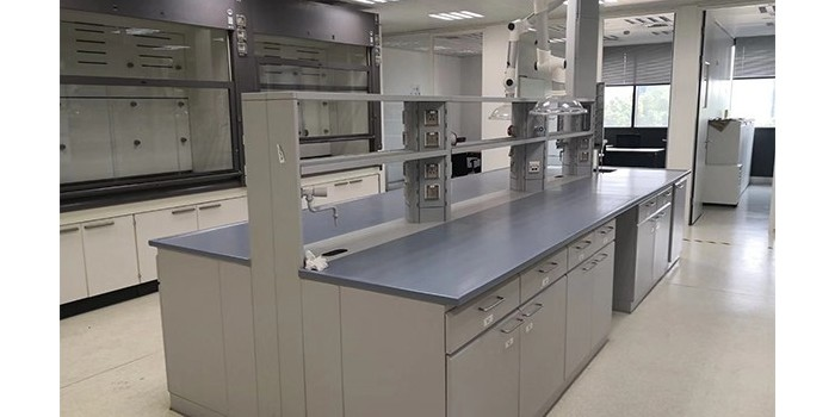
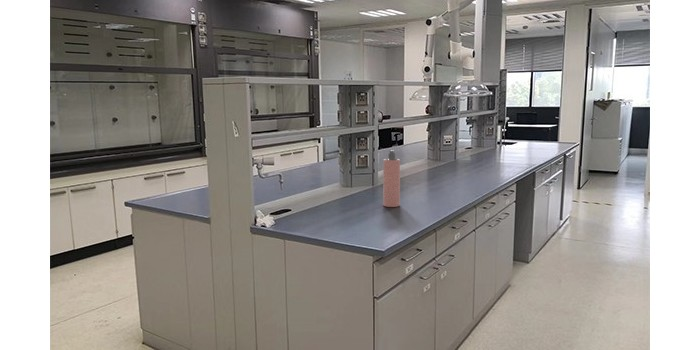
+ spray bottle (391, 178)
